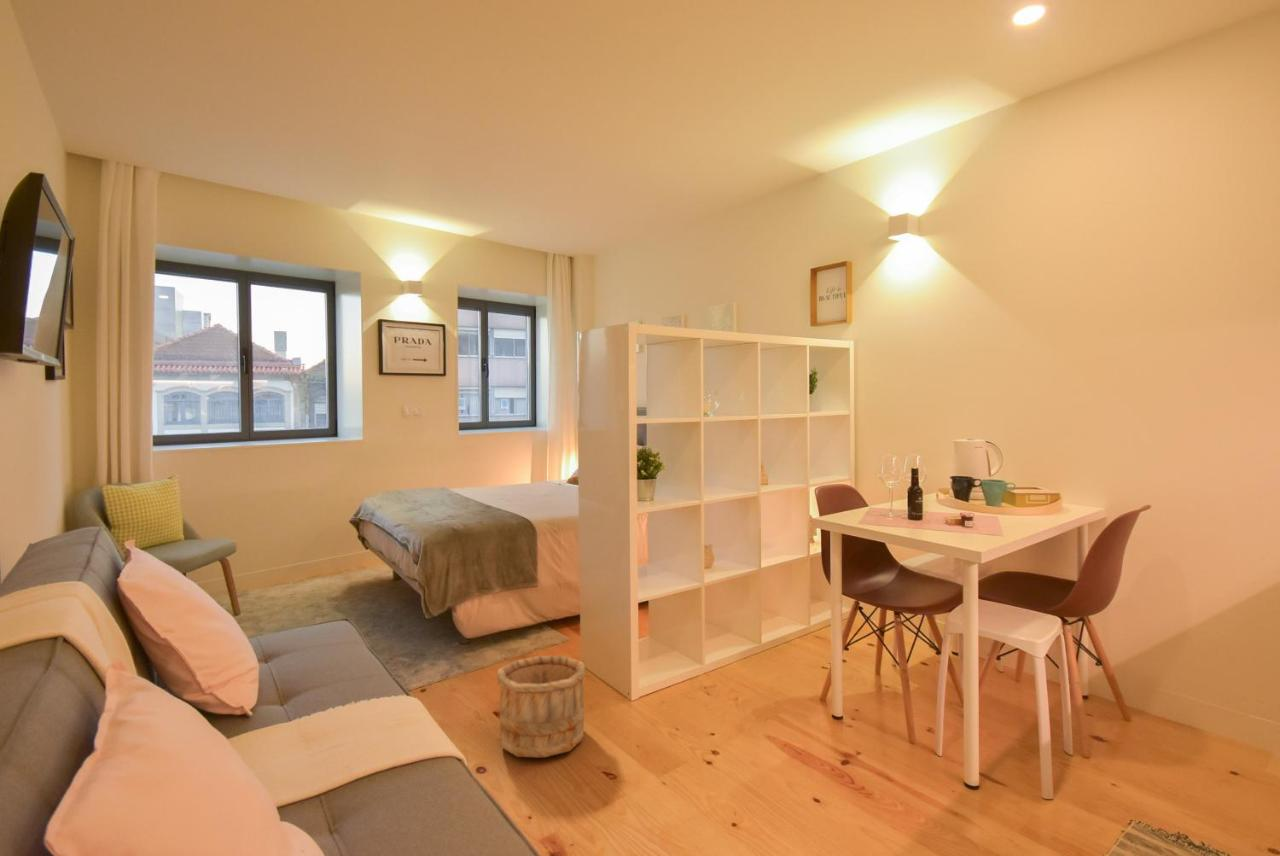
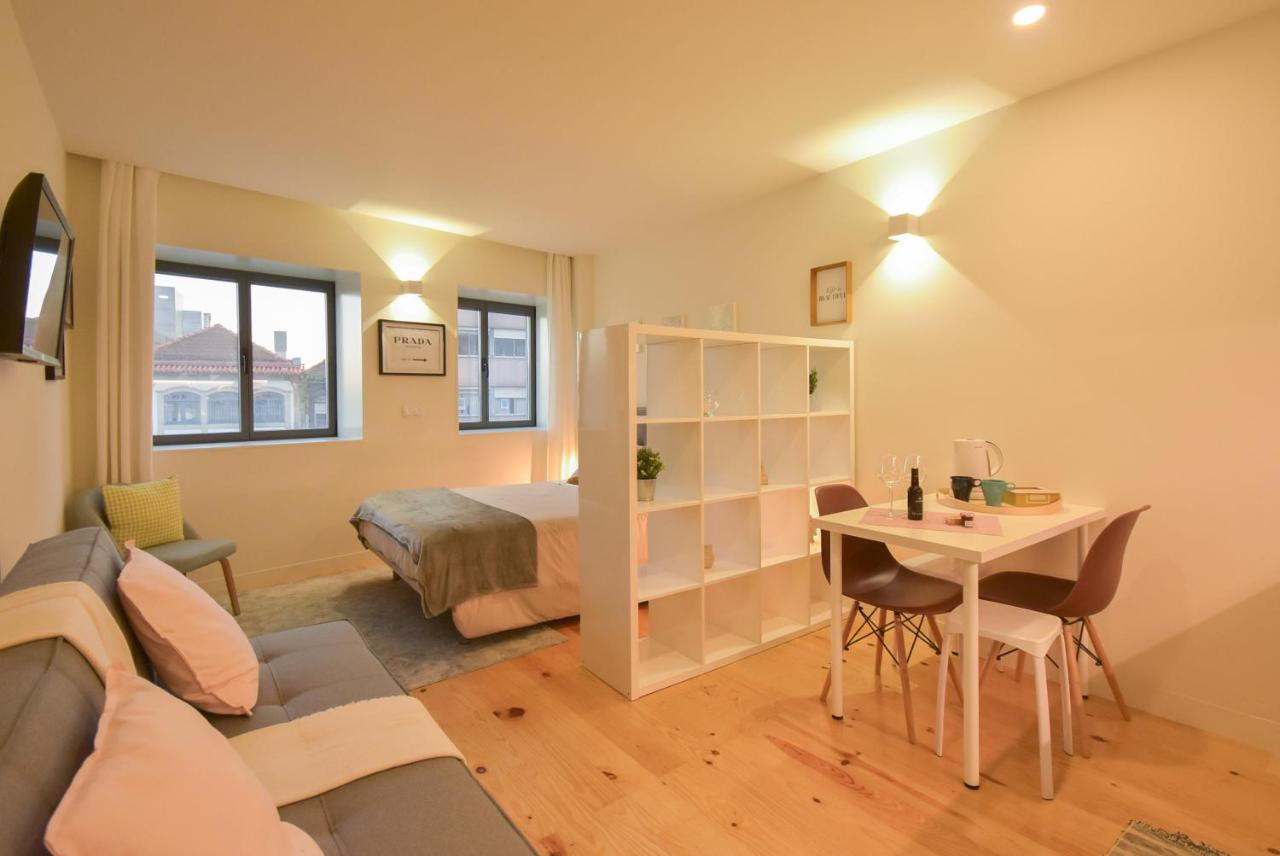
- wooden bucket (542, 703)
